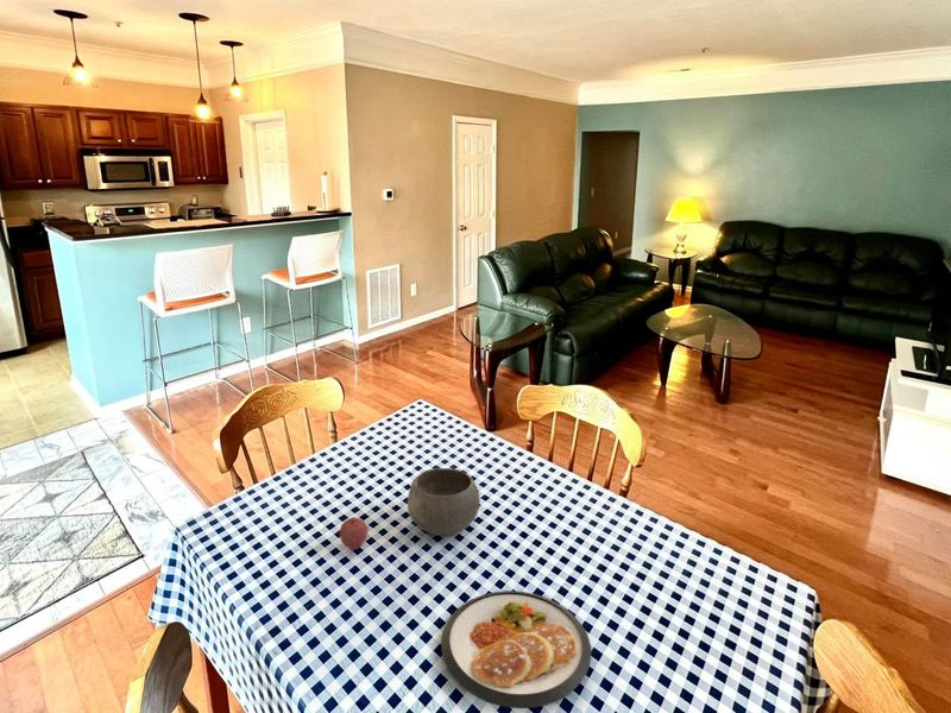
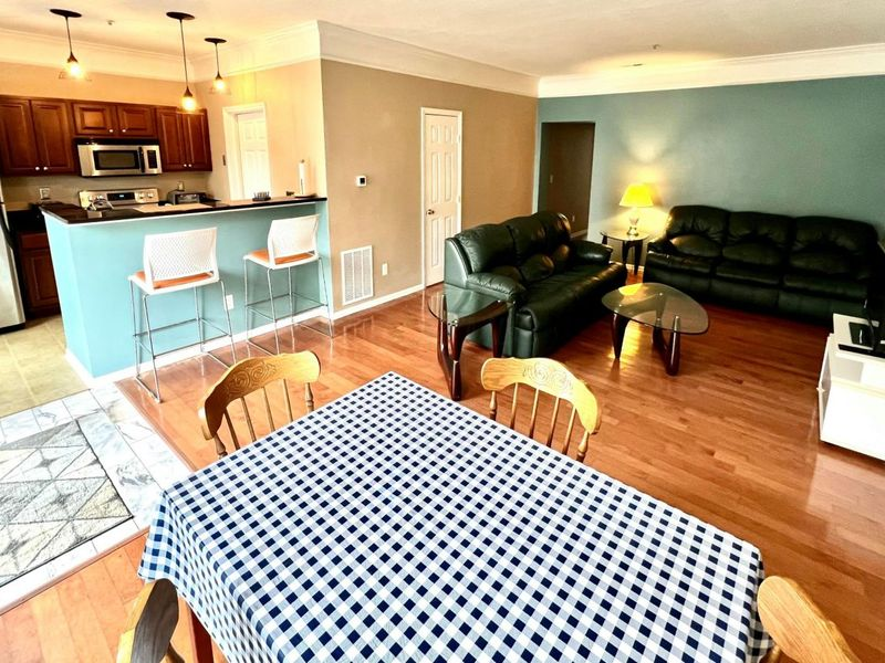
- bowl (443, 503)
- dish (515, 638)
- fruit (353, 532)
